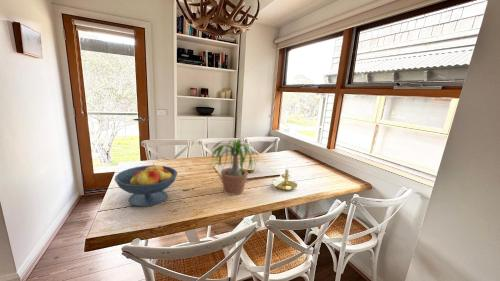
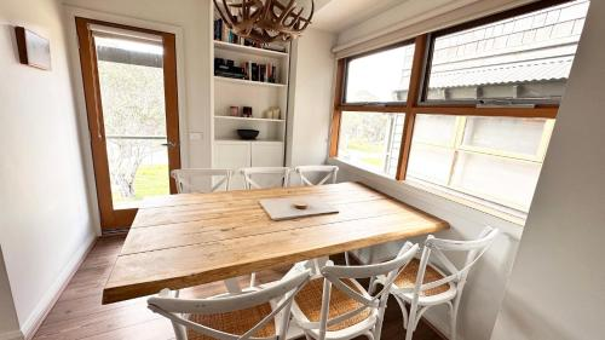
- fruit bowl (148, 182)
- potted plant (230, 166)
- candle holder (284, 175)
